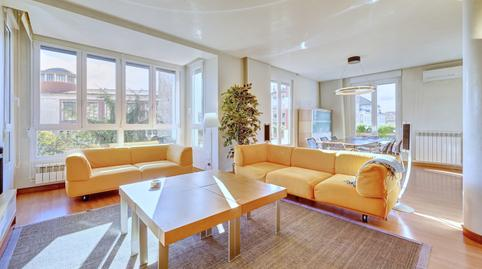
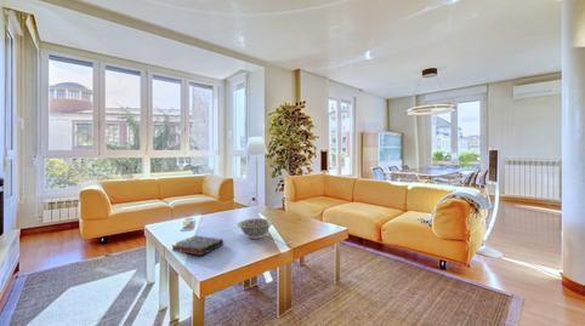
+ book (198, 244)
+ decorative bowl (255, 229)
